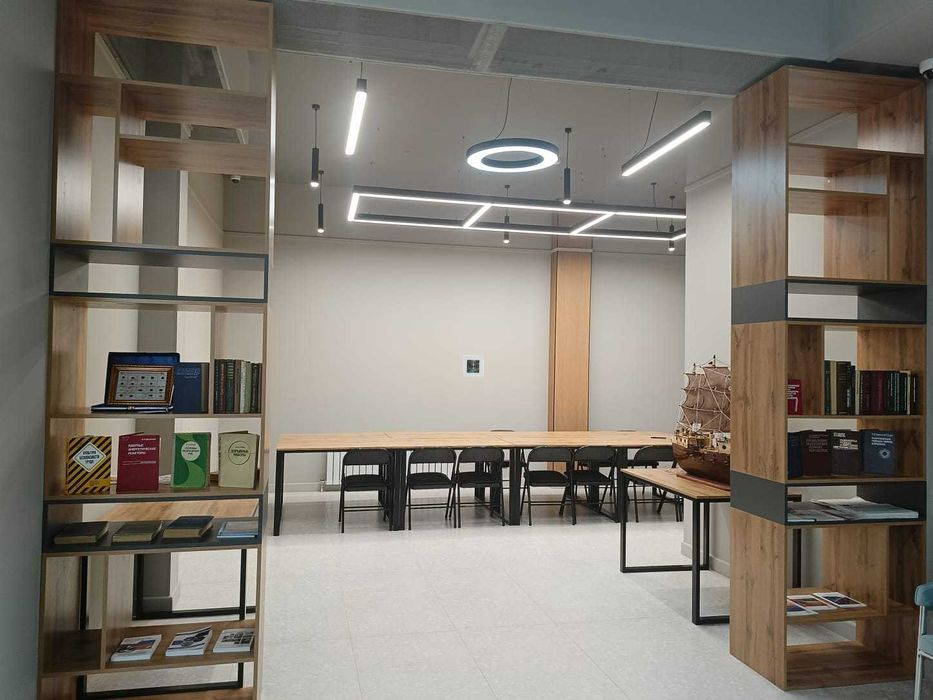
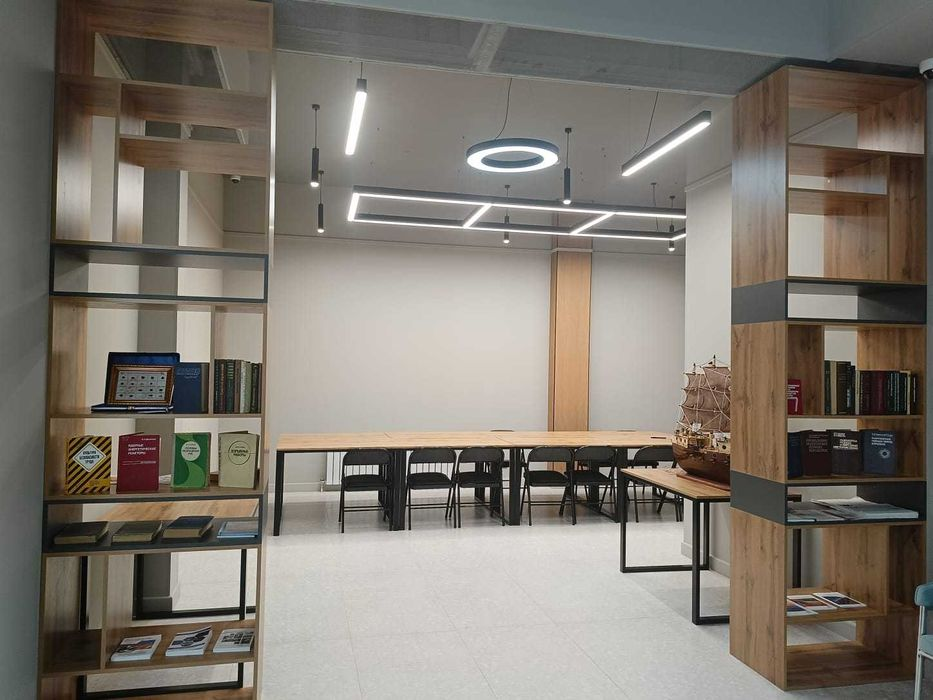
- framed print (473, 366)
